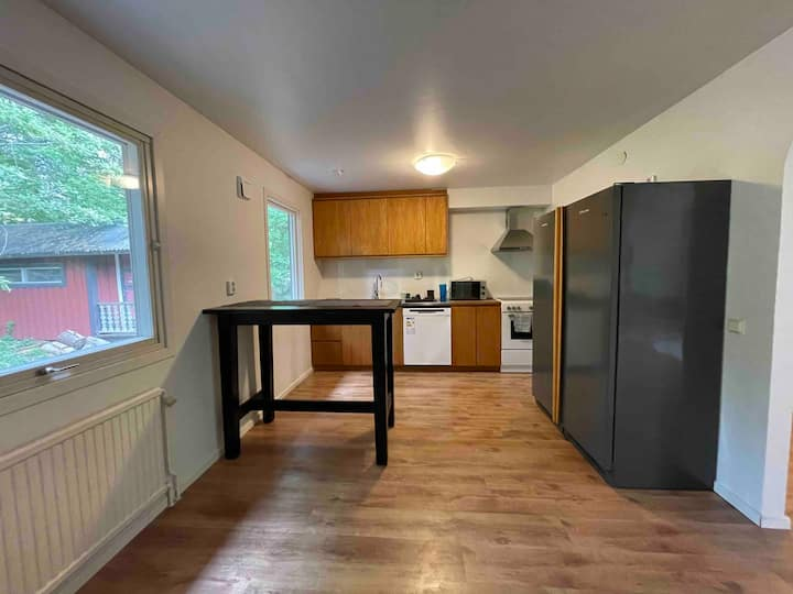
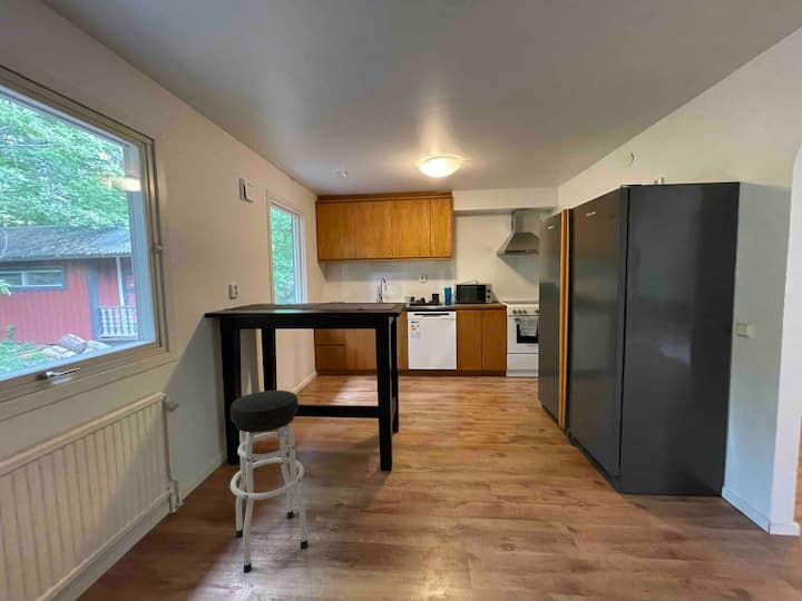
+ bar stool (267, 463)
